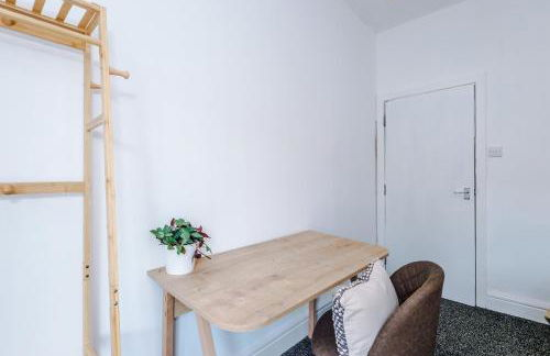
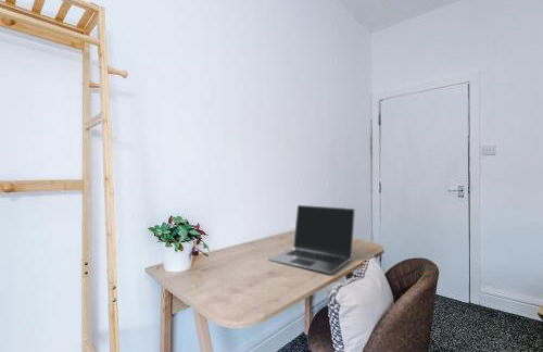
+ laptop (312, 234)
